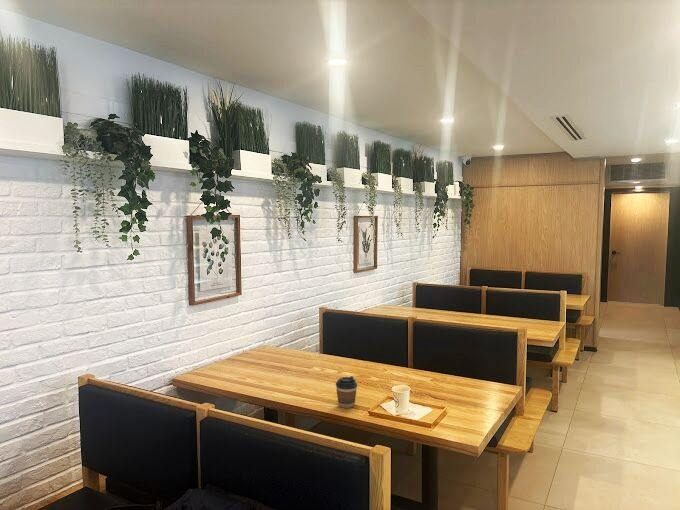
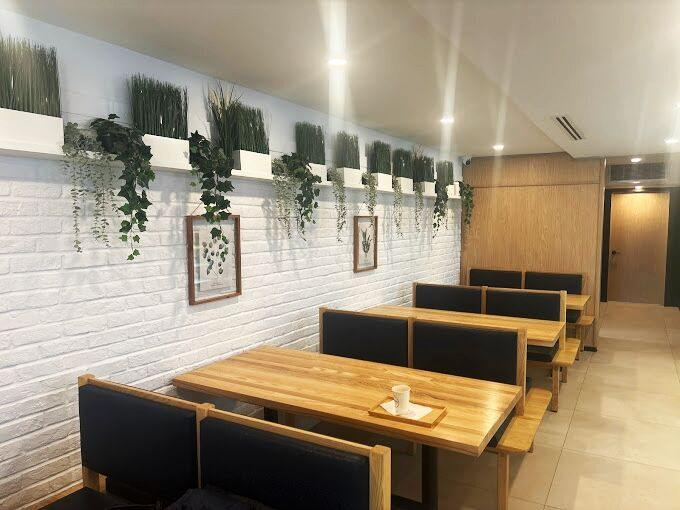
- coffee cup (346, 391)
